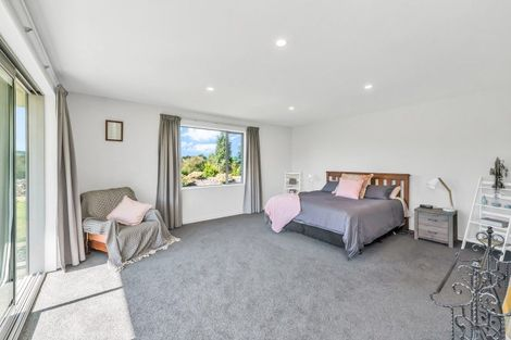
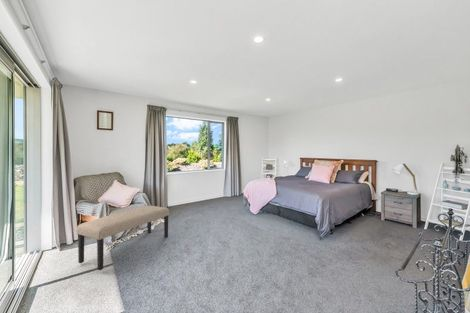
+ bench (128, 229)
